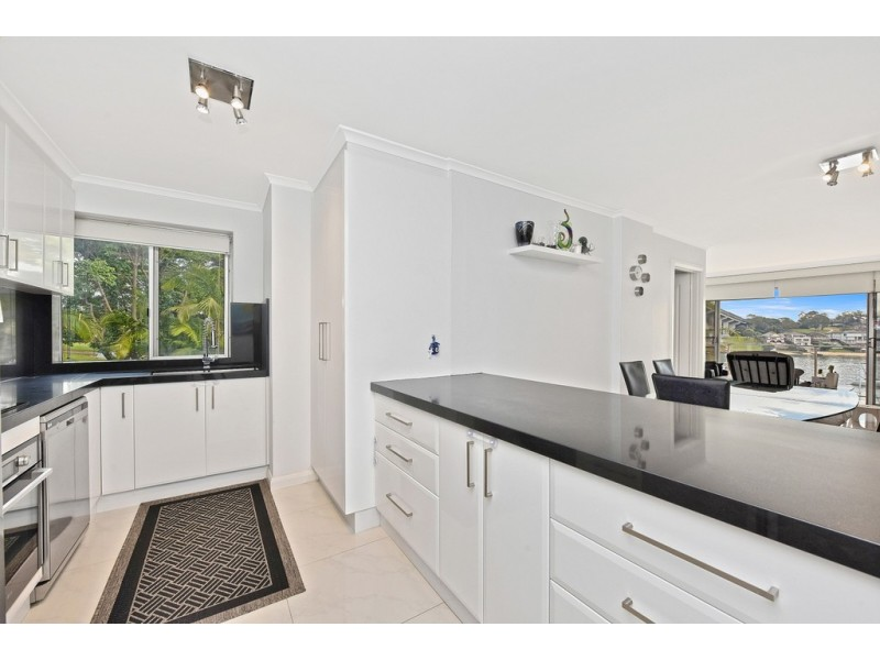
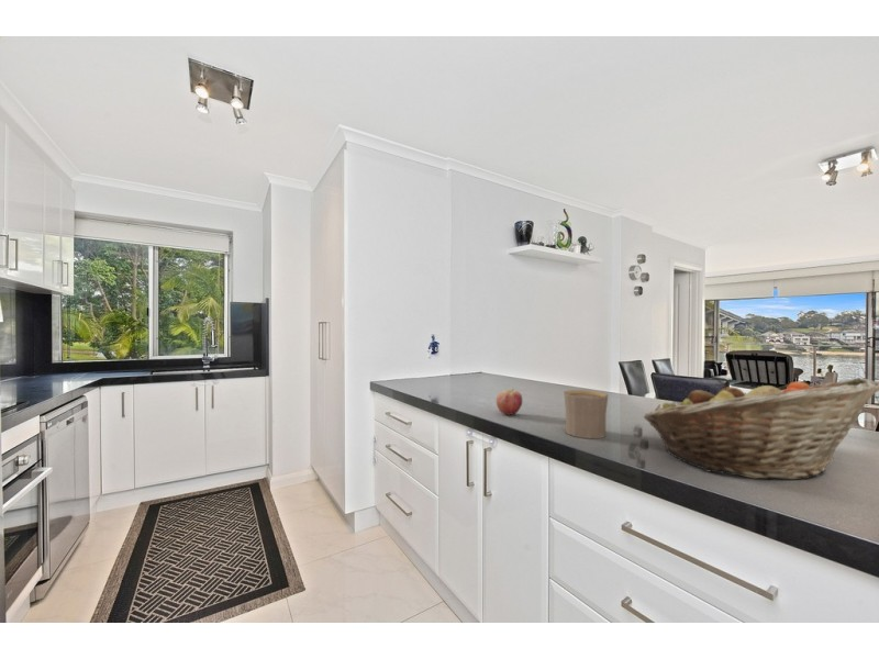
+ apple (509, 401)
+ cup (585, 413)
+ fruit basket (752, 415)
